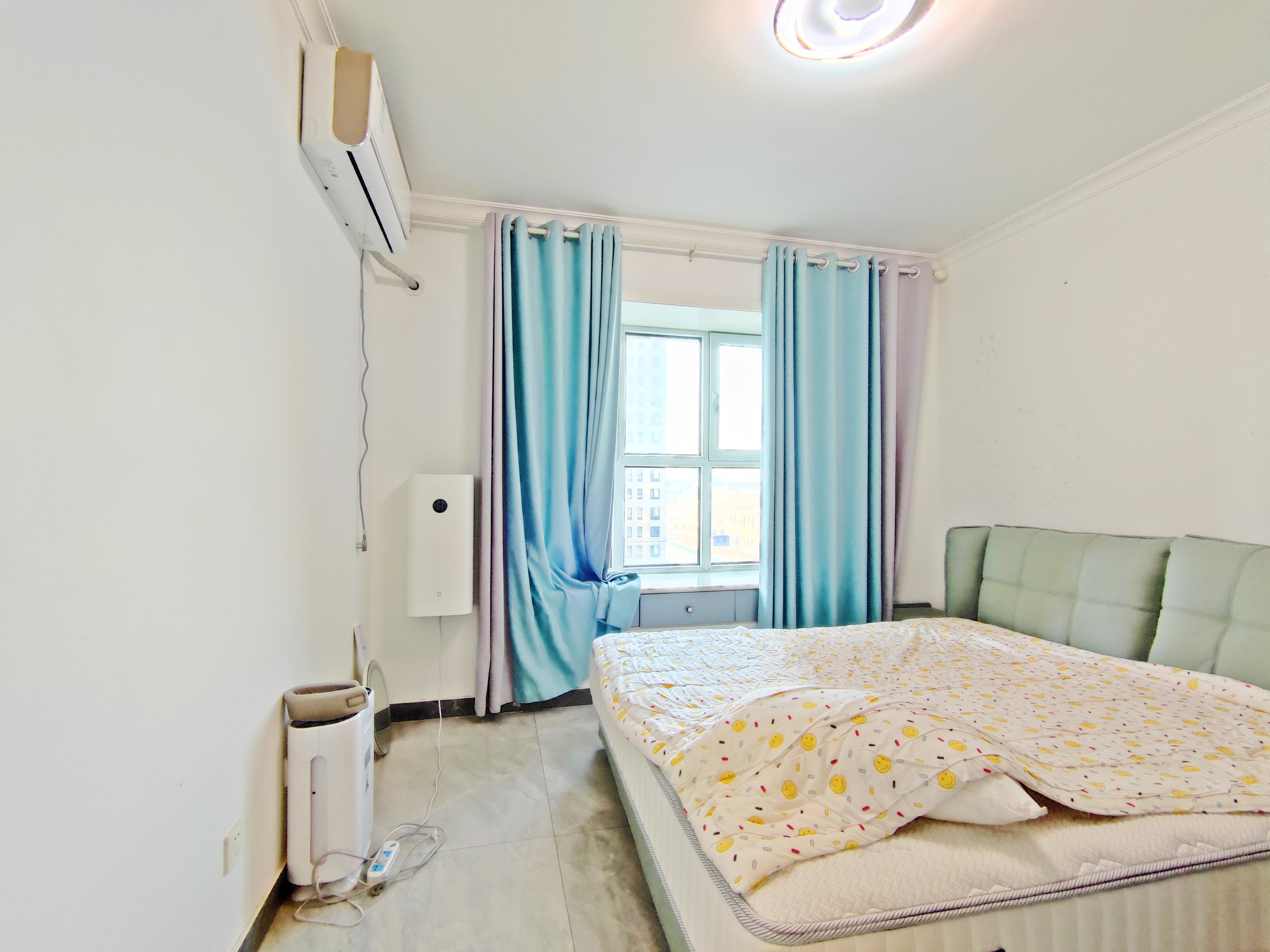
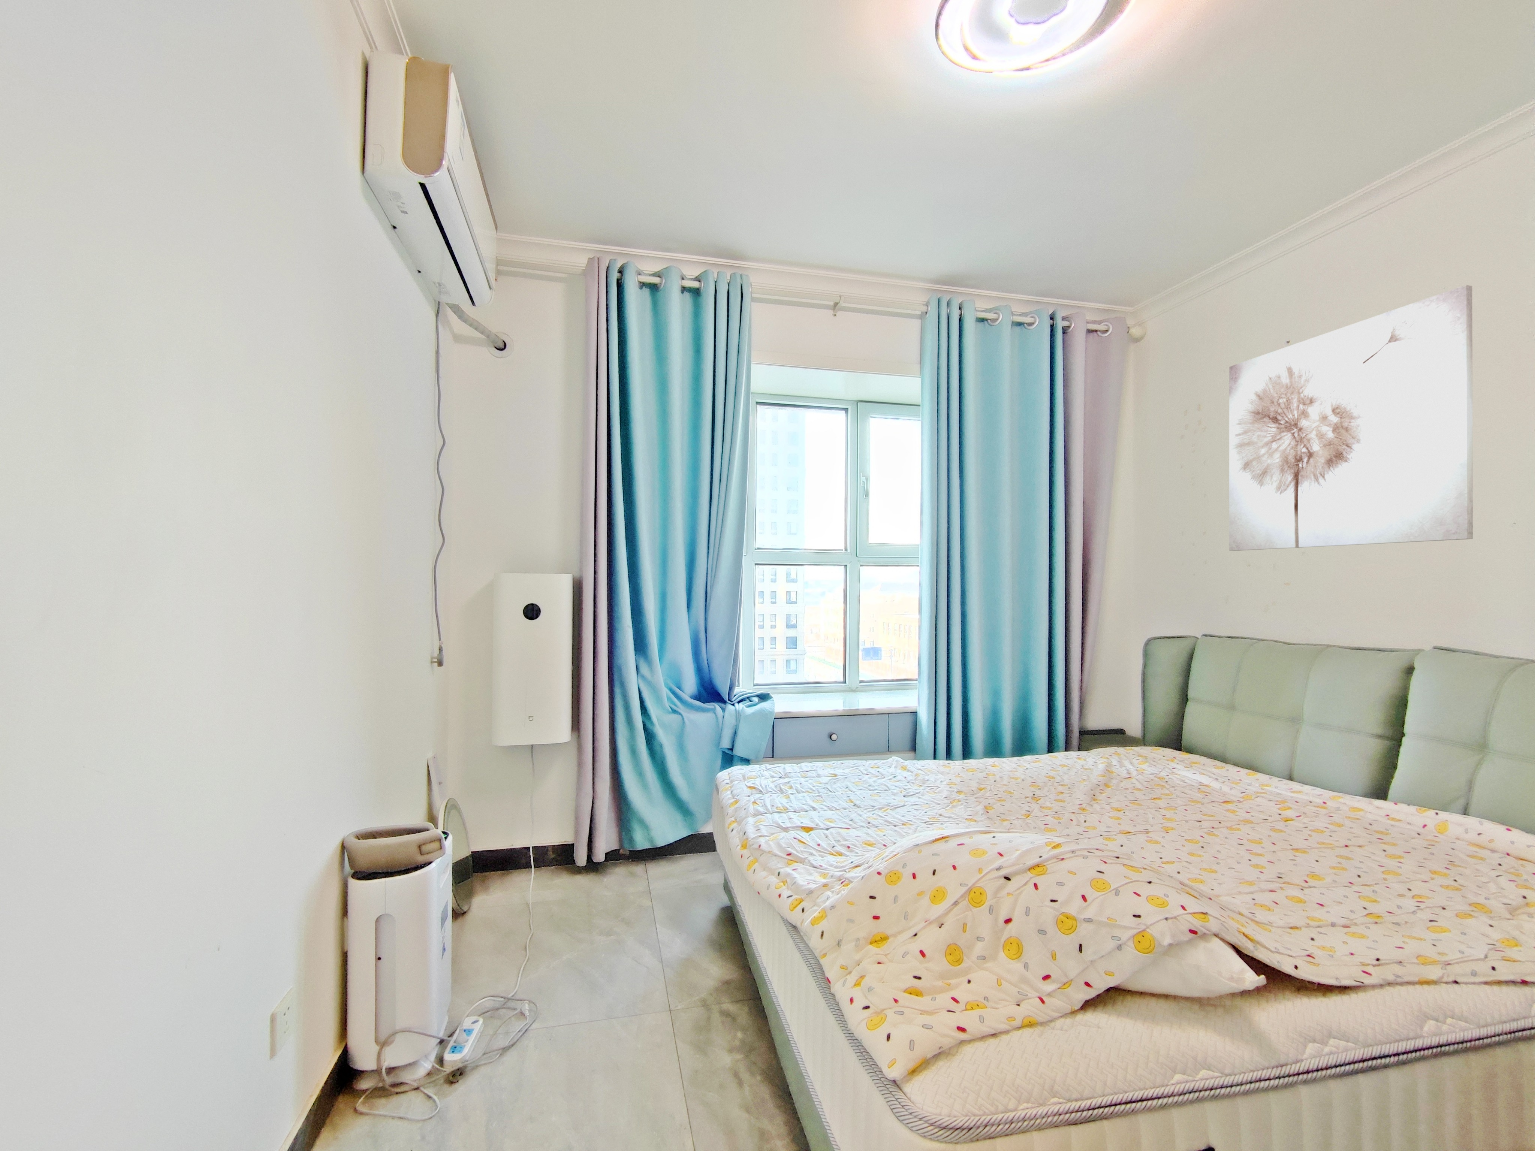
+ wall art (1332, 439)
